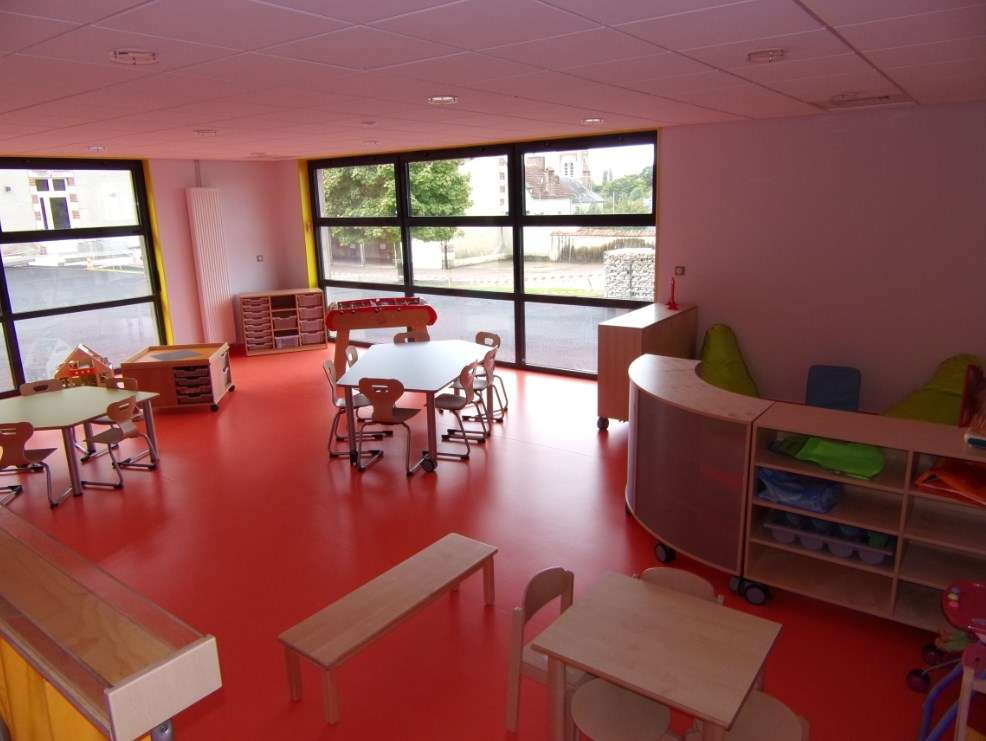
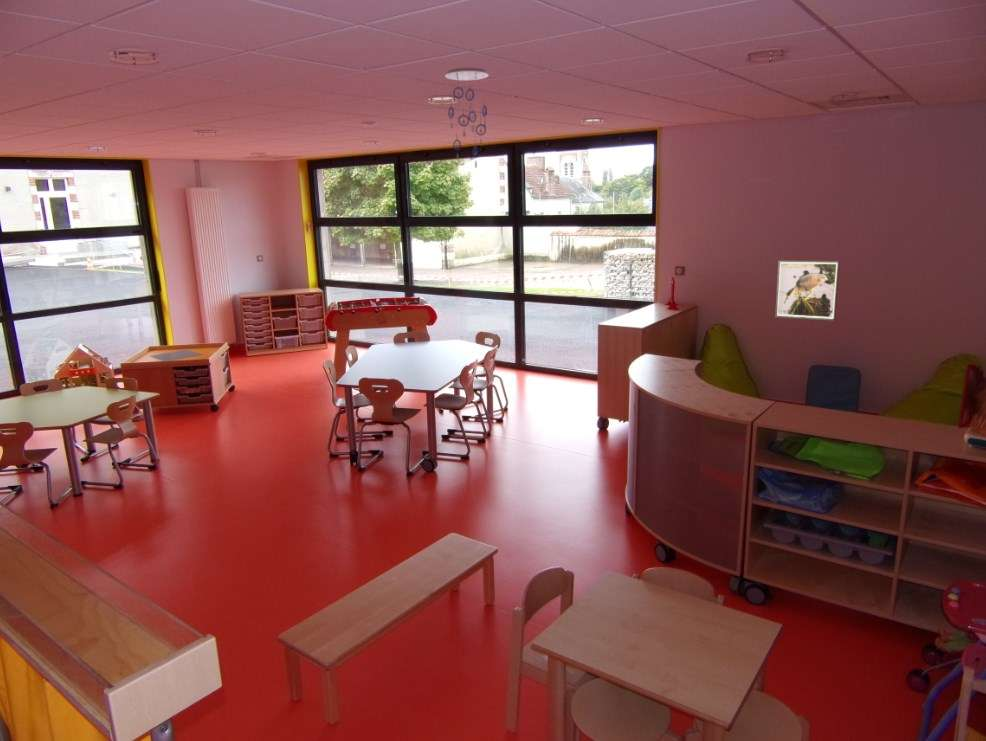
+ ceiling mobile (468, 120)
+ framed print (806, 290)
